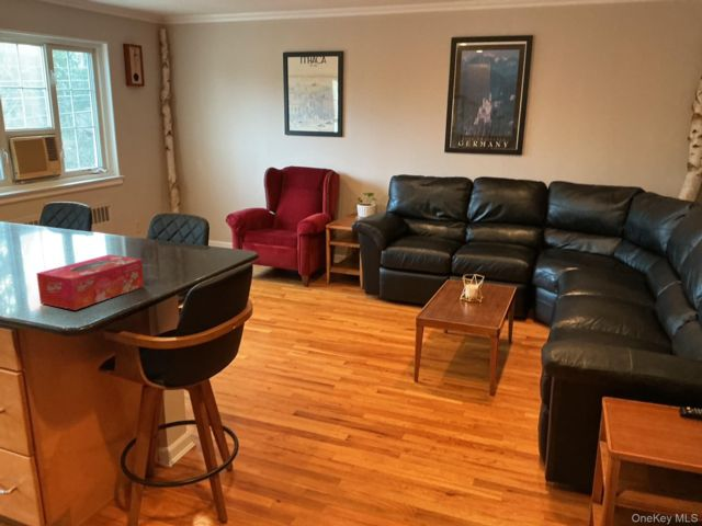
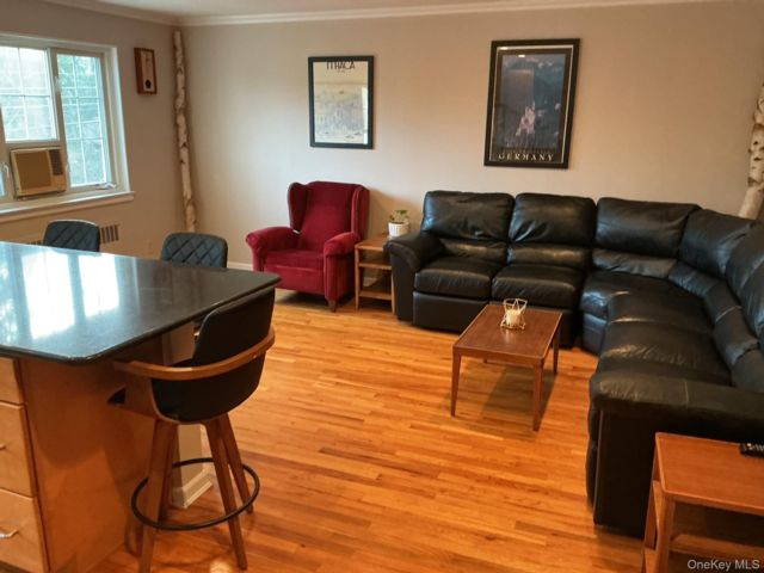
- tissue box (93, 279)
